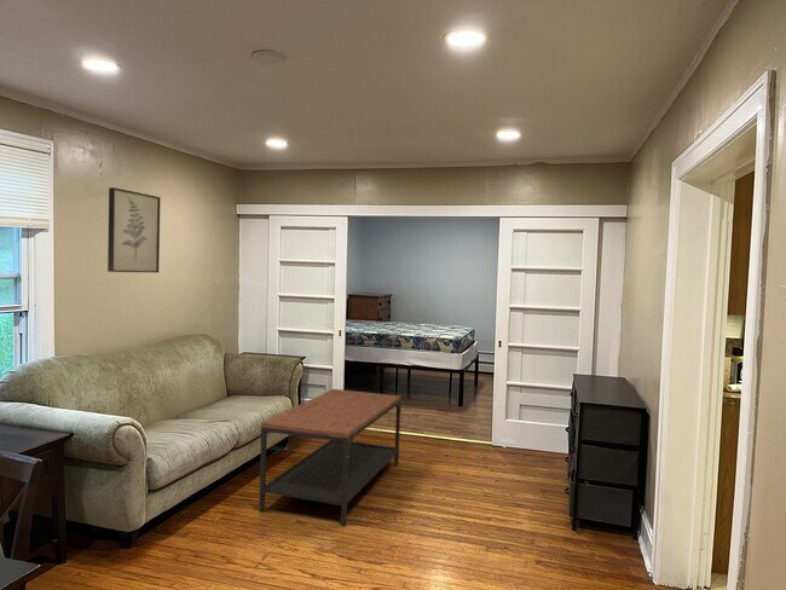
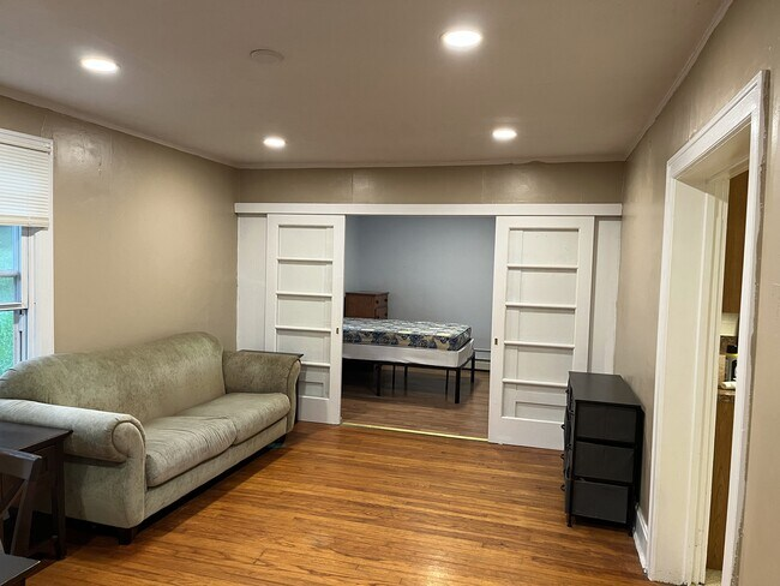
- coffee table (337, 446)
- wall art (134, 232)
